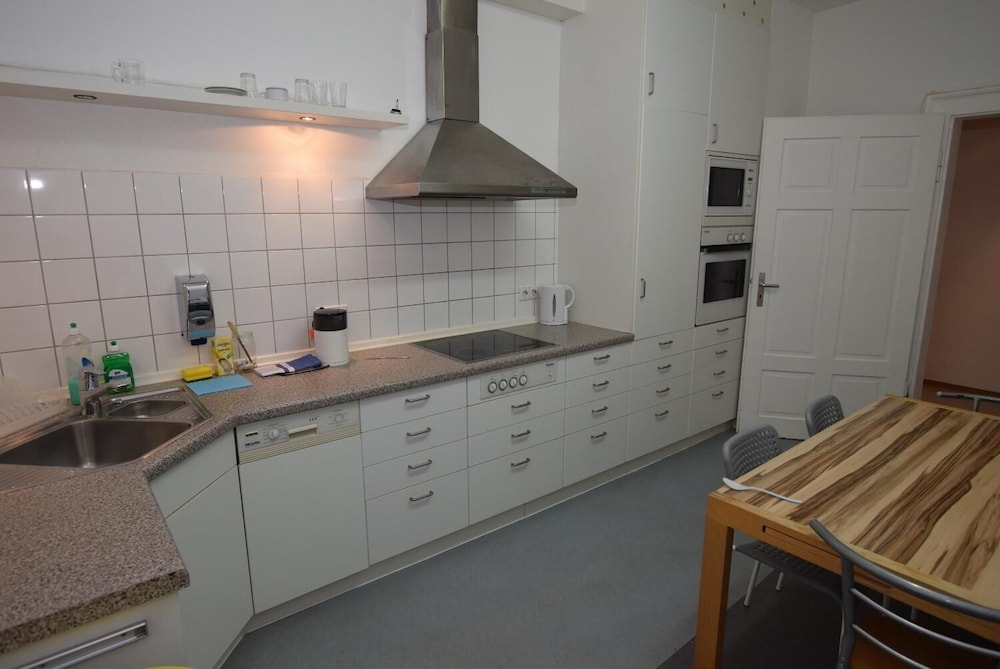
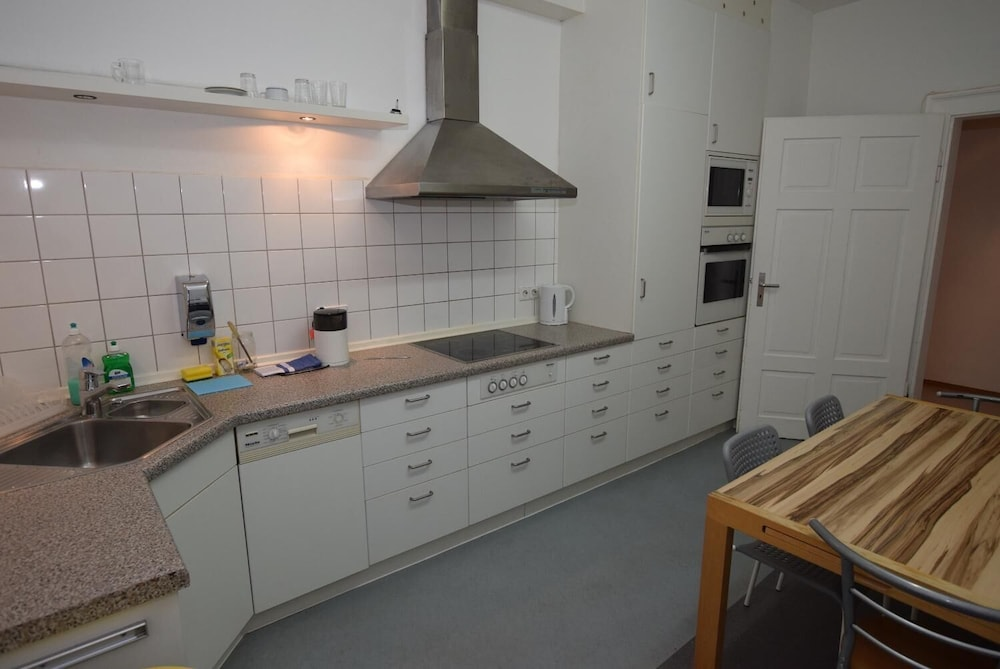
- spoon (761, 490)
